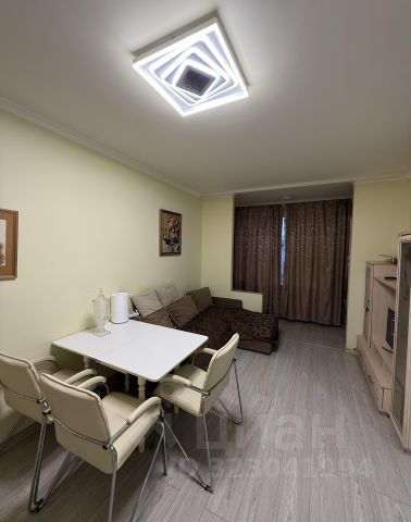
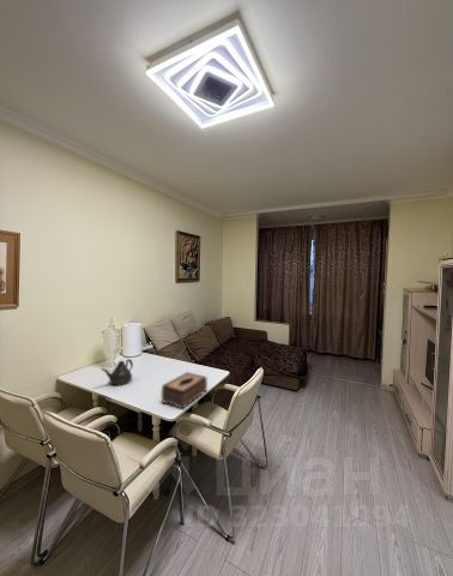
+ tissue box (185, 388)
+ teapot (116, 372)
